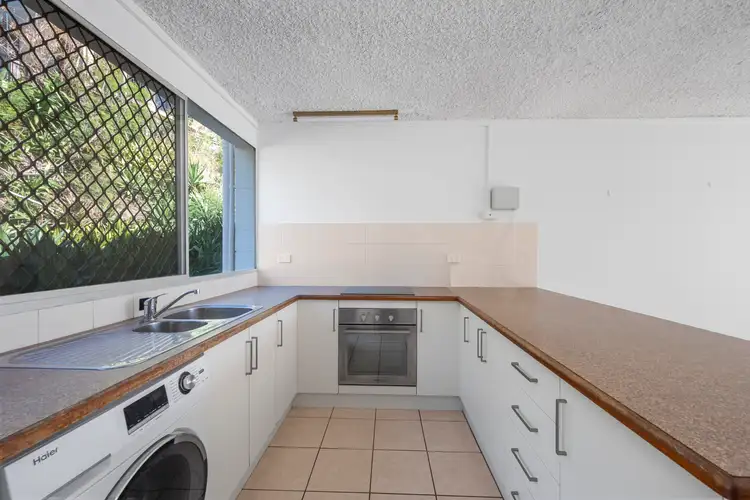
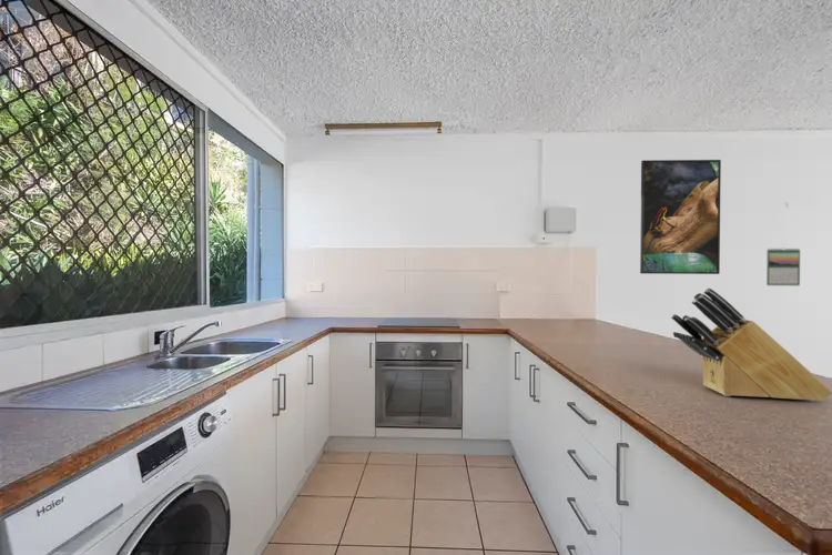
+ calendar (783, 266)
+ knife block (744, 340)
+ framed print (680, 216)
